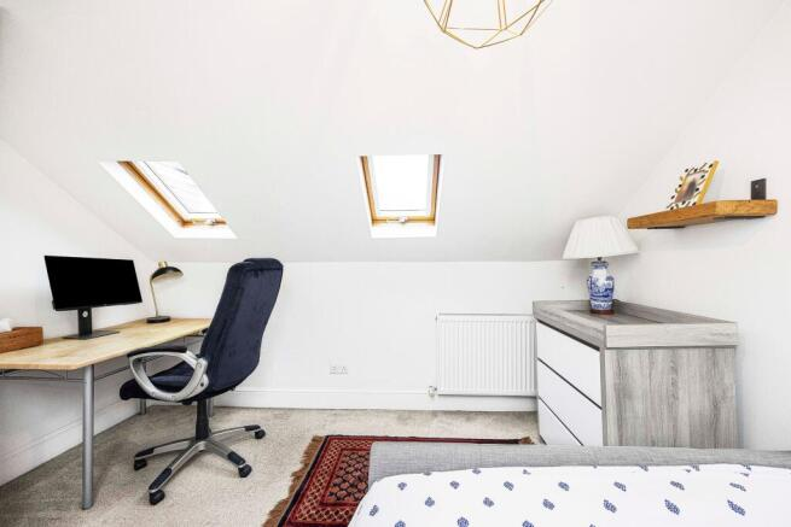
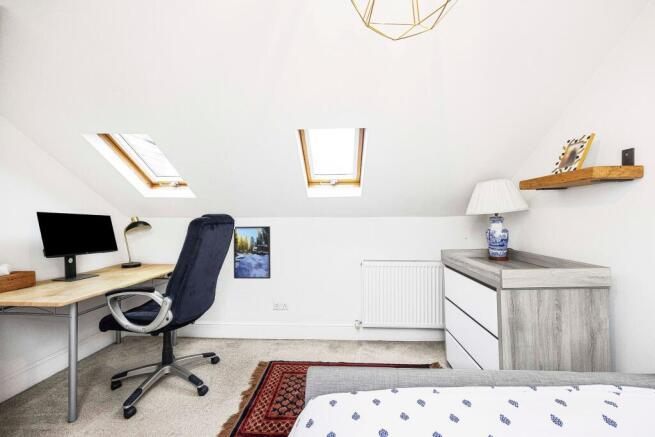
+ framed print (252, 252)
